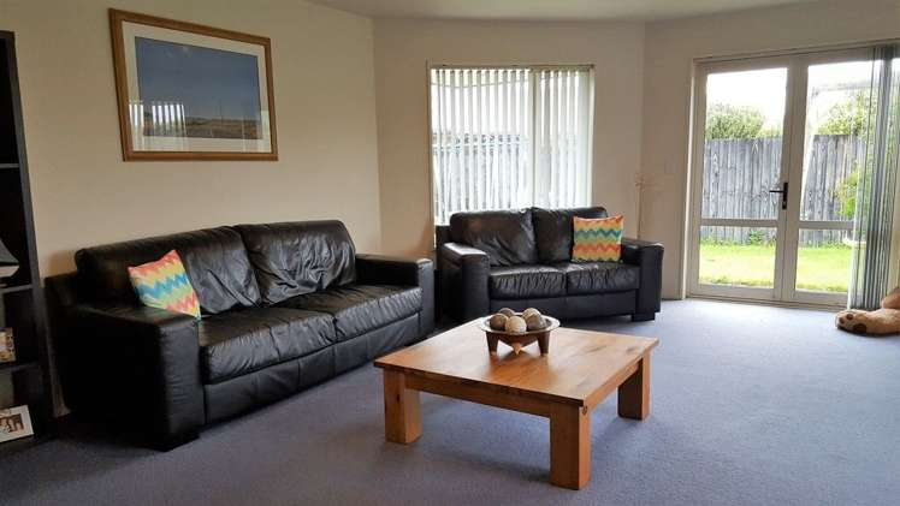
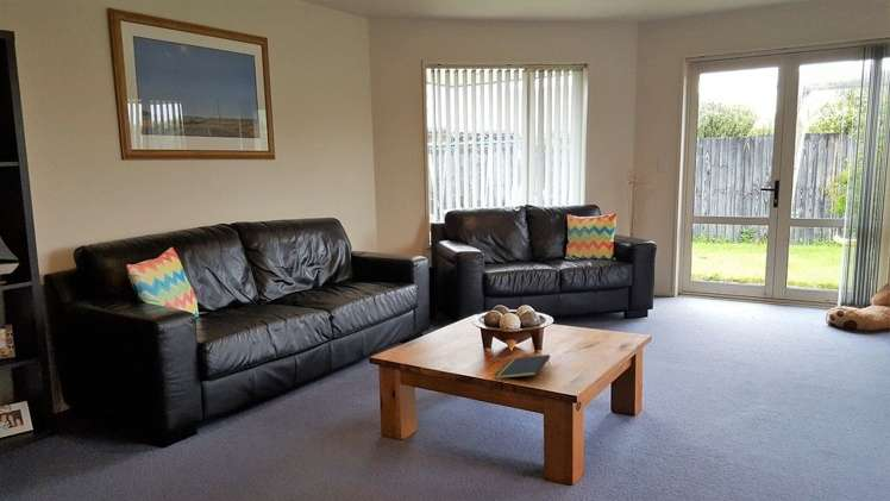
+ notepad (522, 365)
